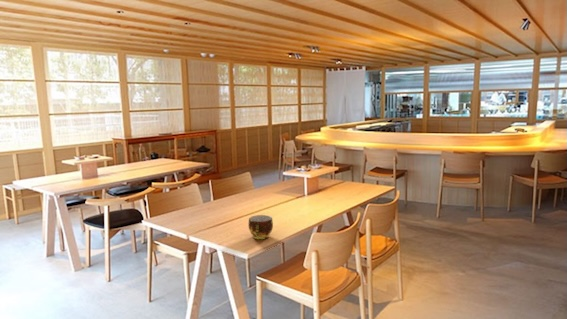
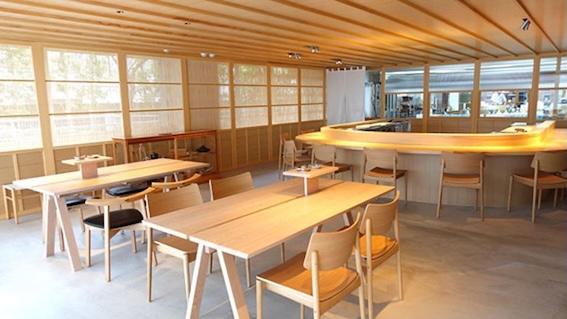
- cup (261, 227)
